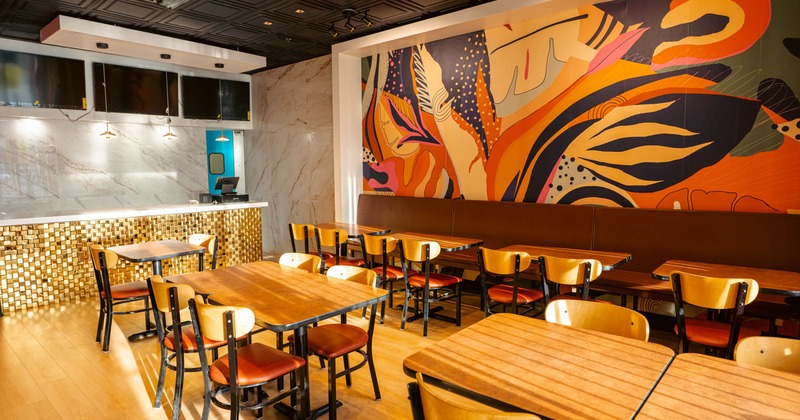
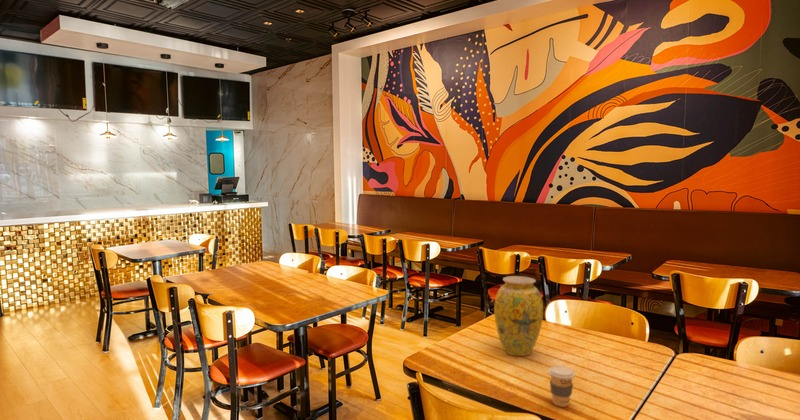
+ coffee cup (561, 386)
+ vase (518, 315)
